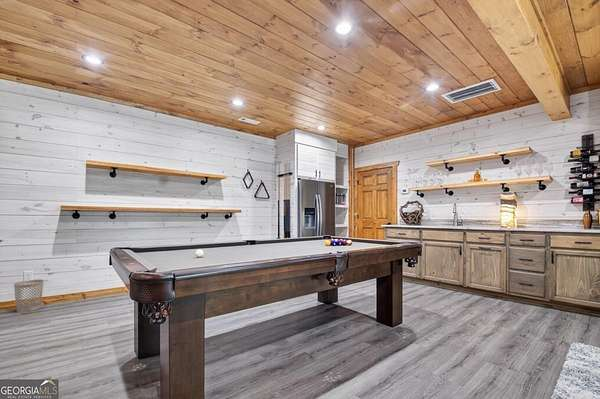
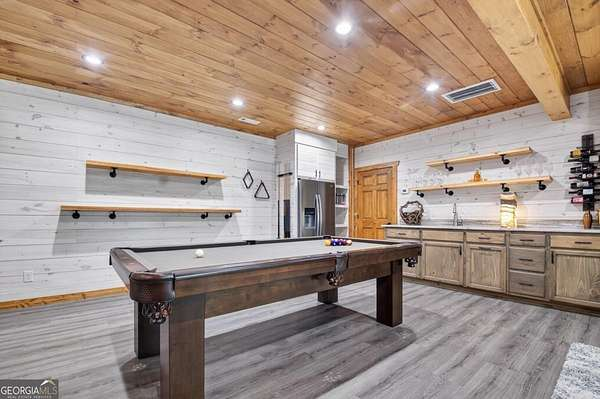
- wastebasket (29, 295)
